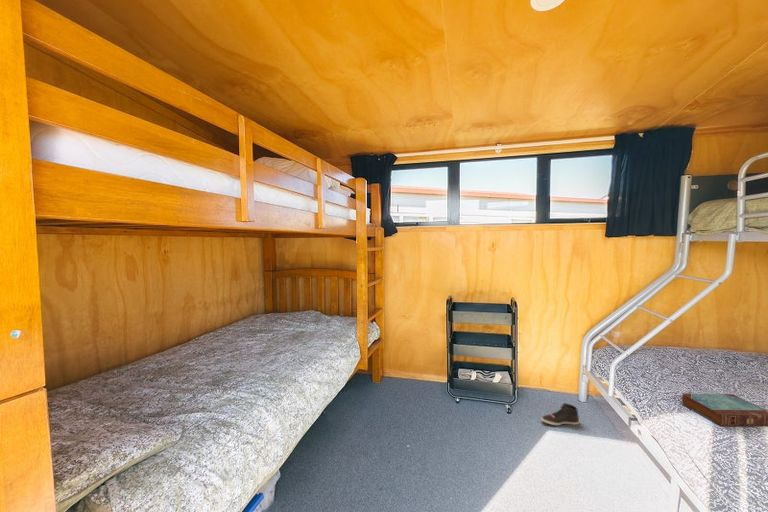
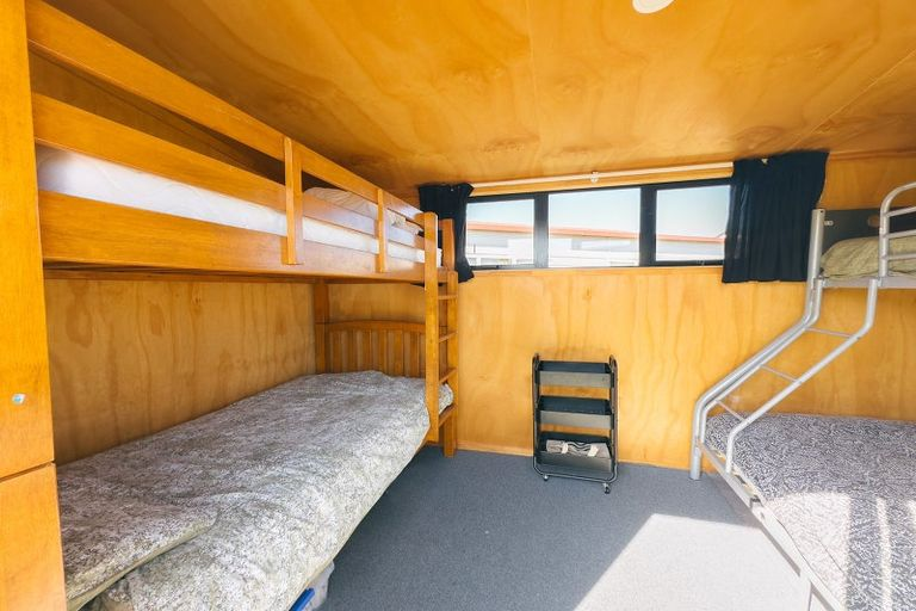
- book (726, 409)
- sneaker (559, 413)
